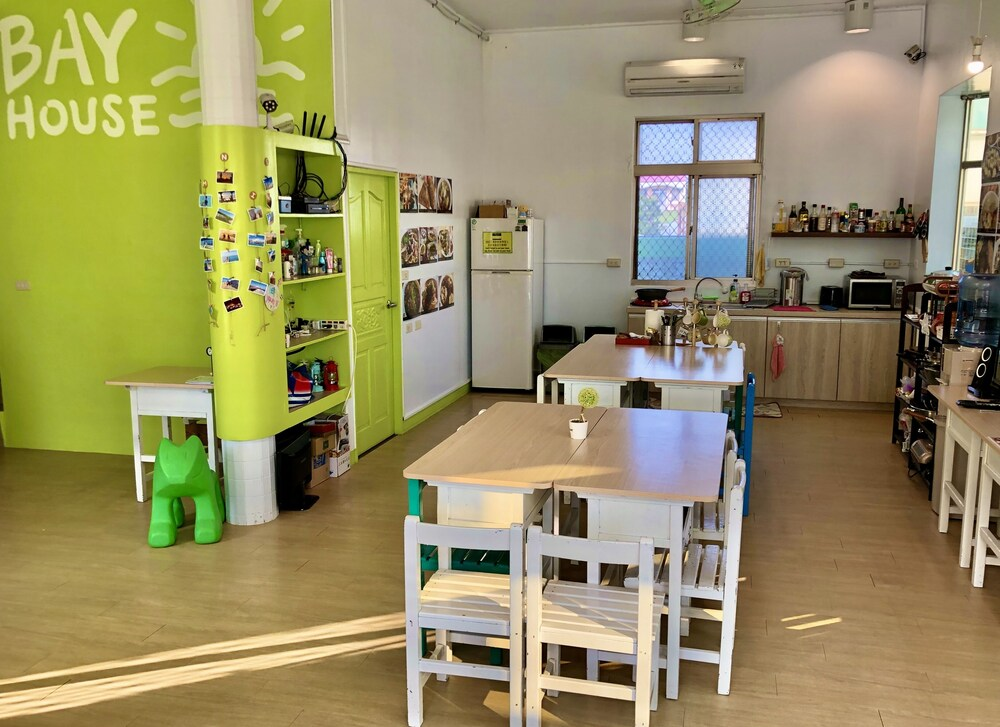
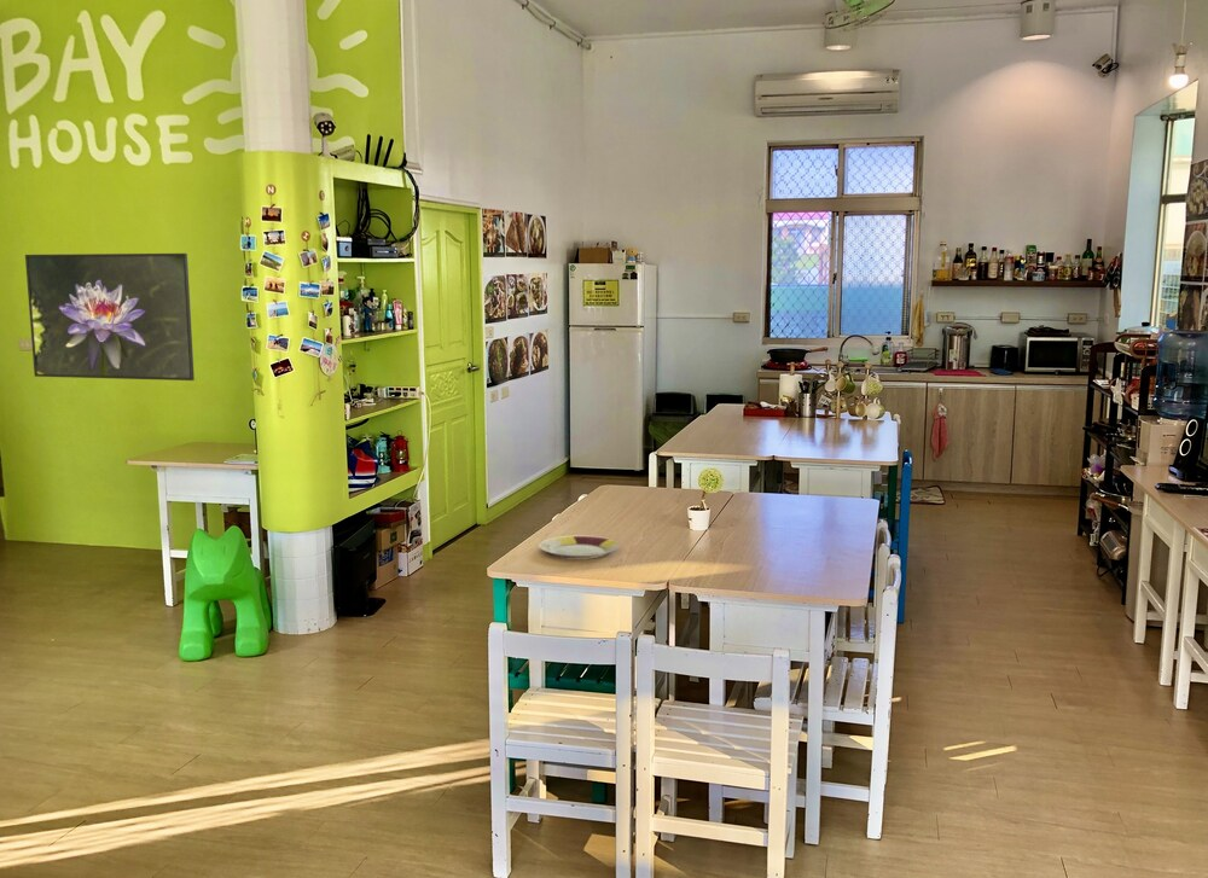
+ plate (579, 547)
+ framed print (108, 316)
